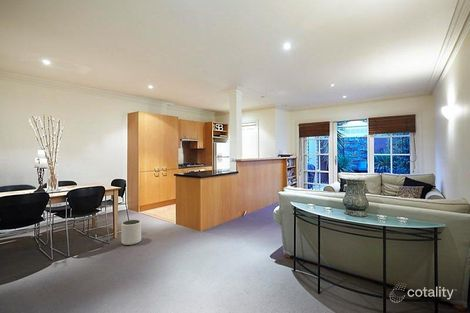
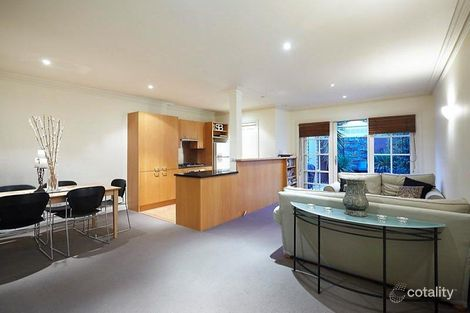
- plant pot (131, 232)
